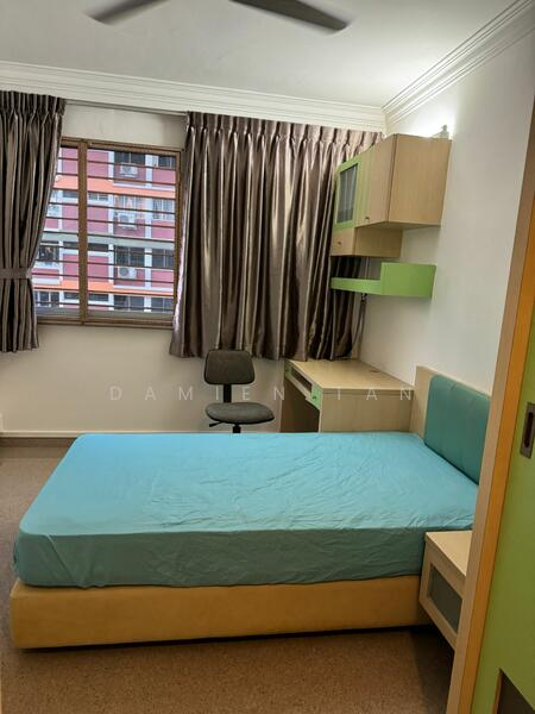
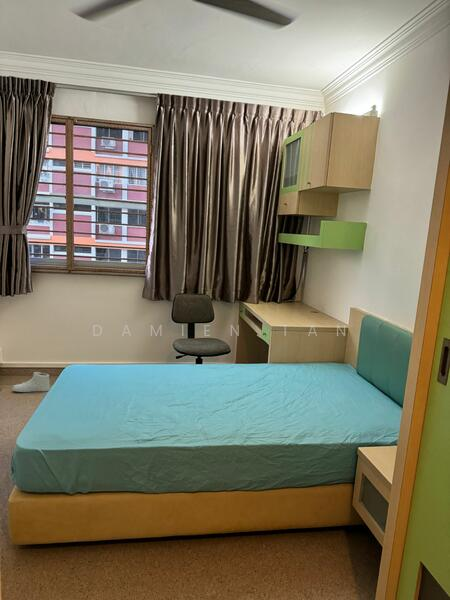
+ sneaker (31, 381)
